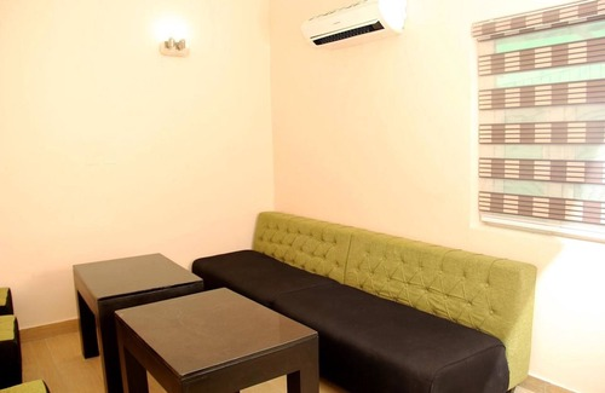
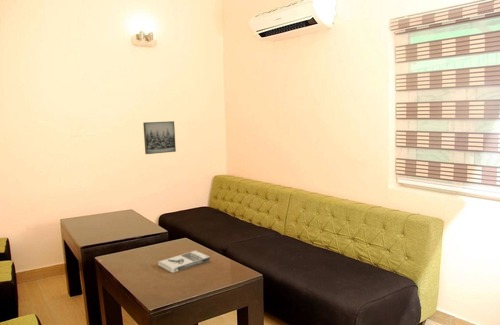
+ wall art (159, 137)
+ book (184, 260)
